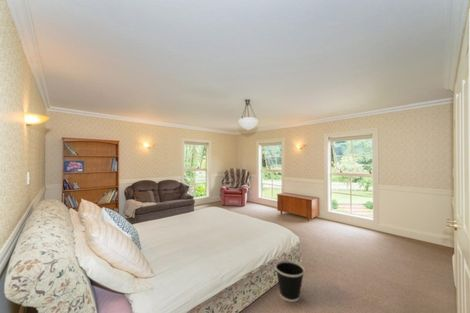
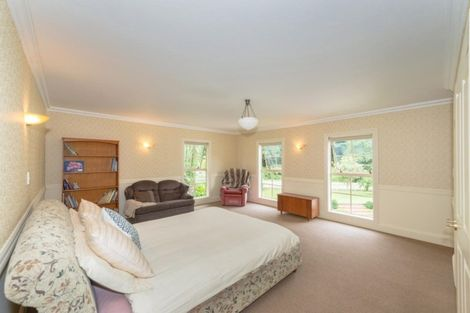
- wastebasket (289, 281)
